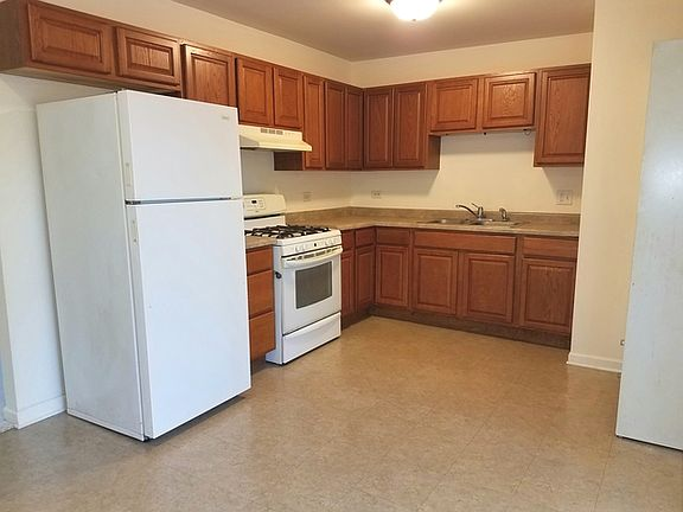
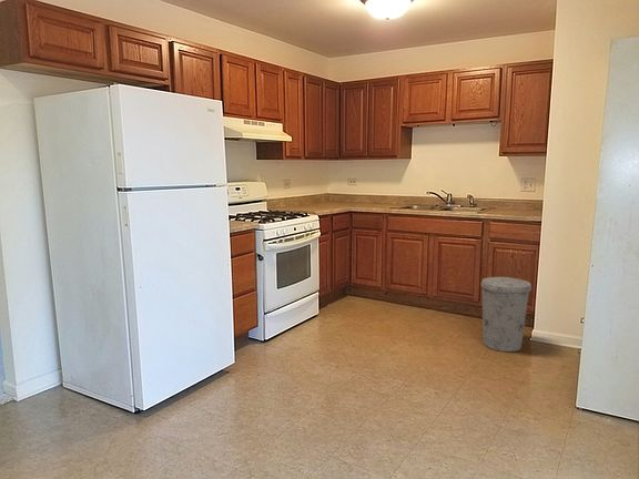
+ trash can (504, 312)
